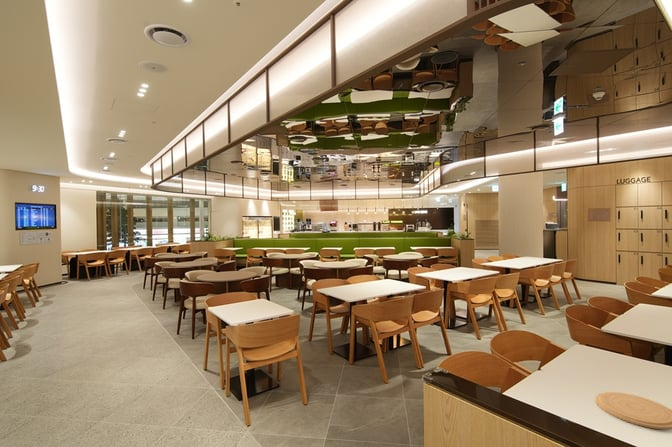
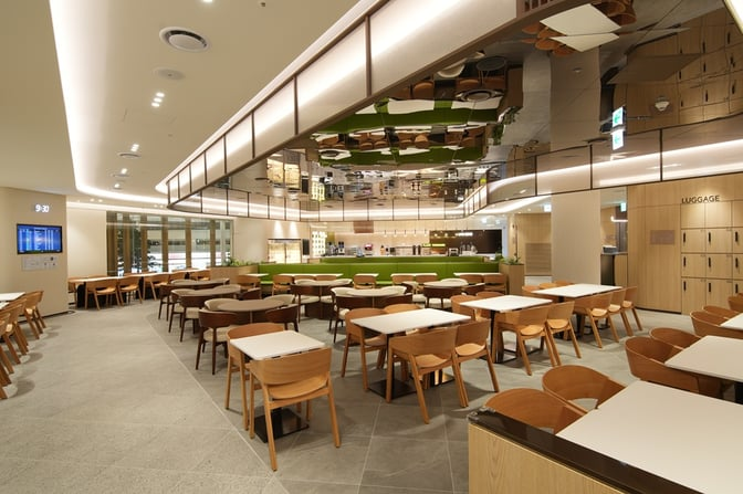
- plate (635, 408)
